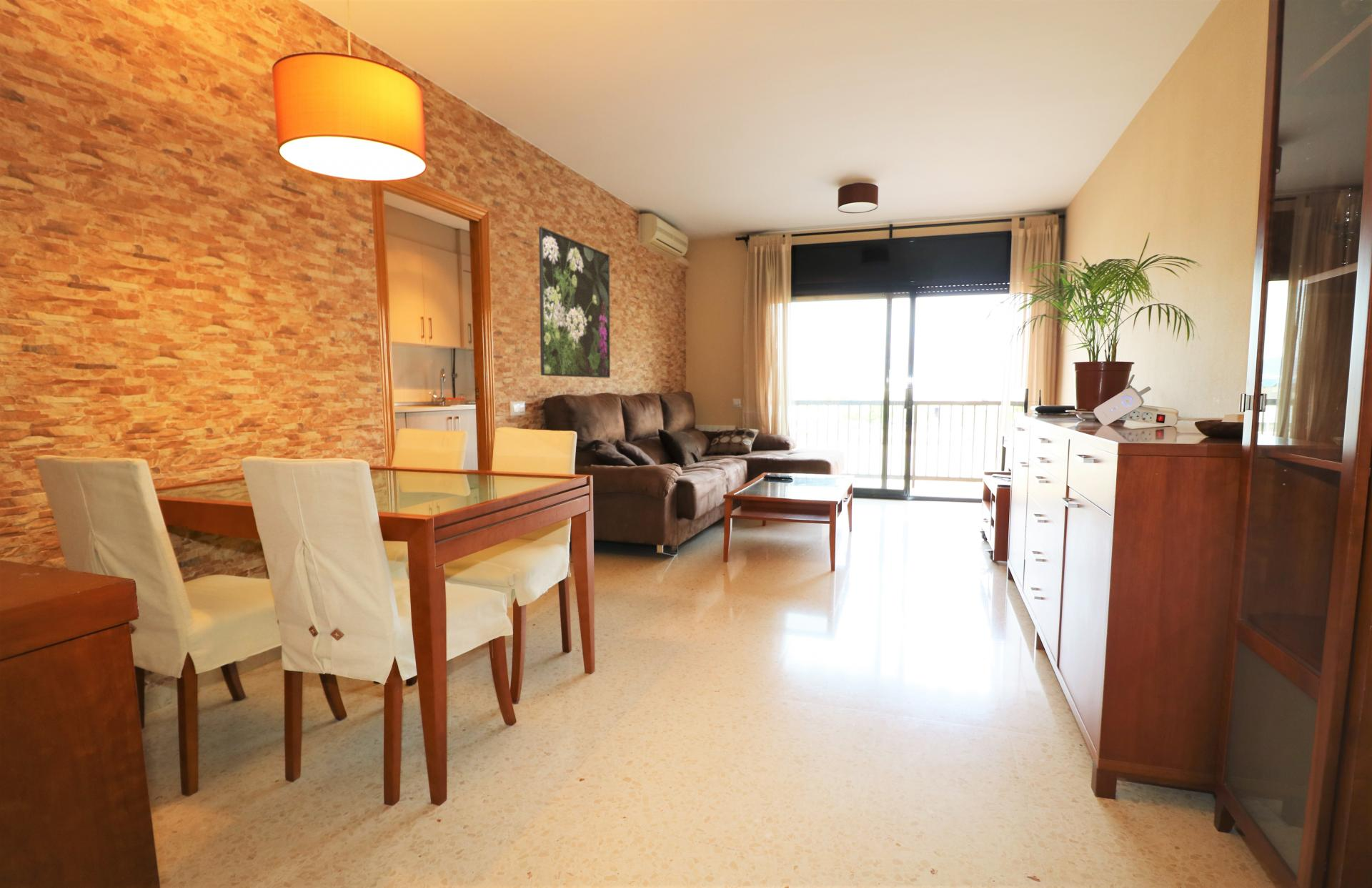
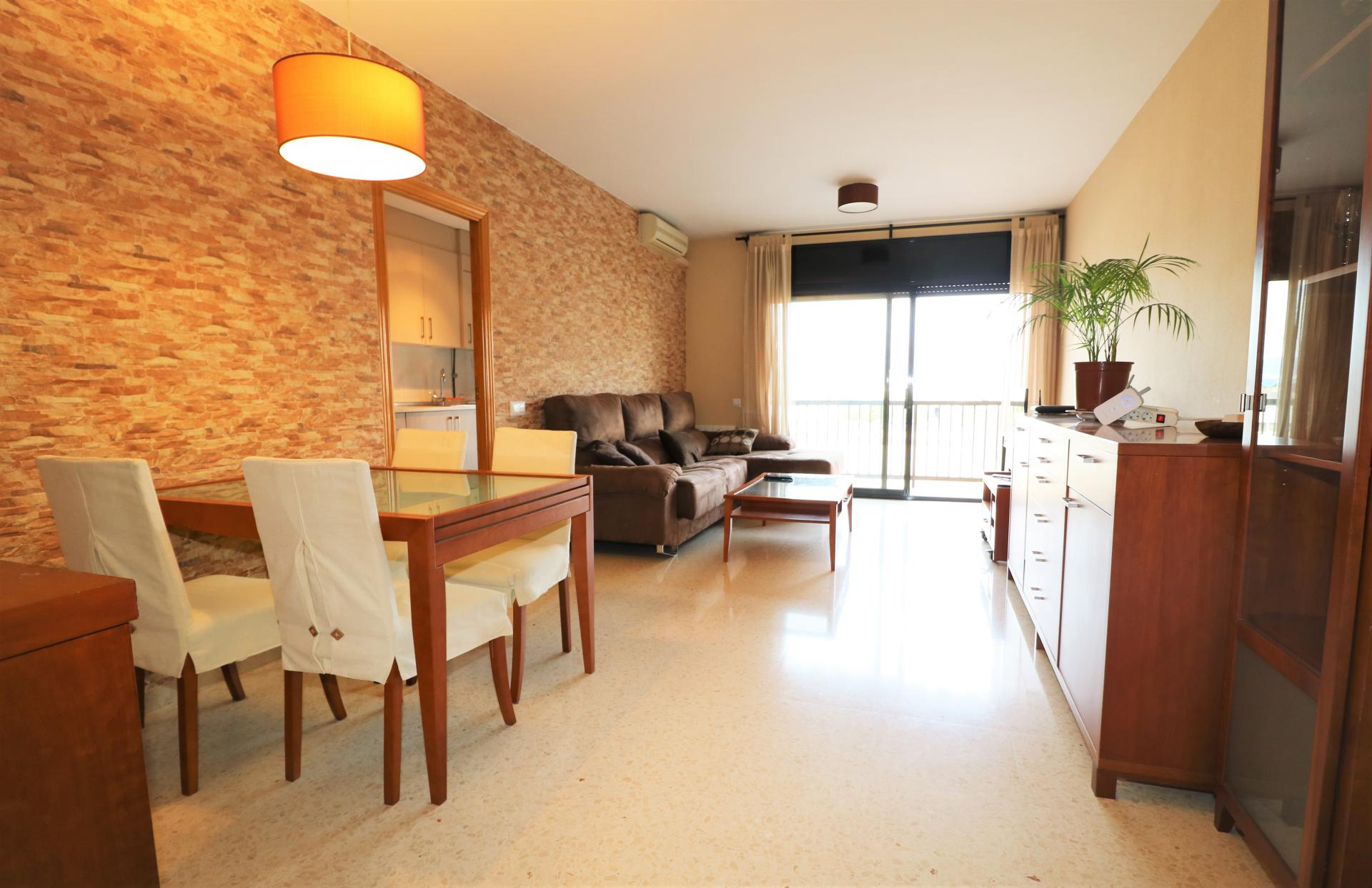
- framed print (578, 310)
